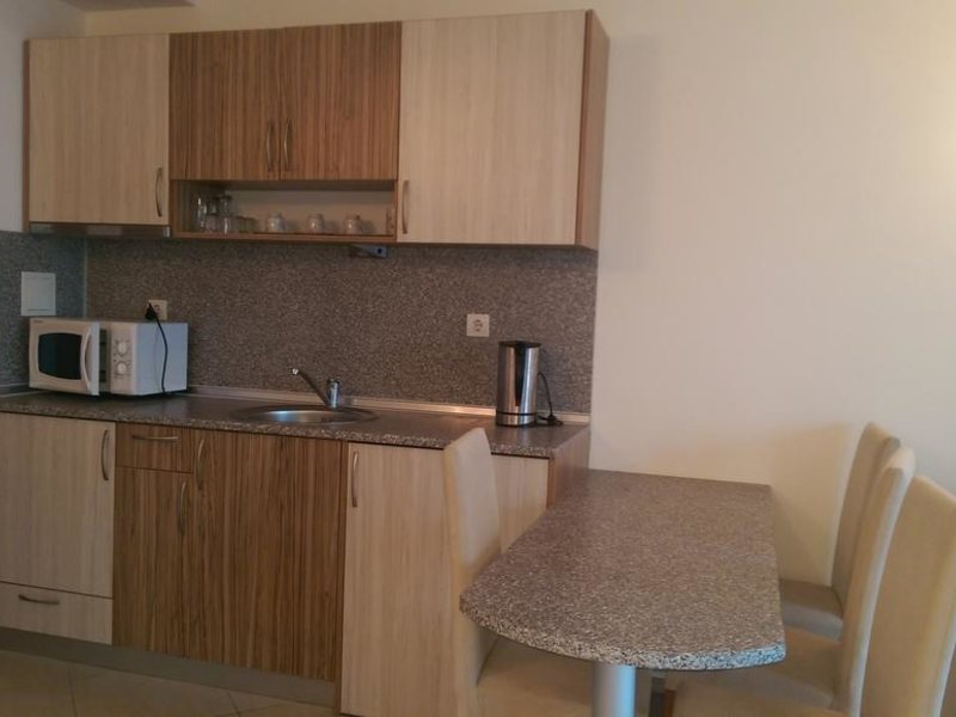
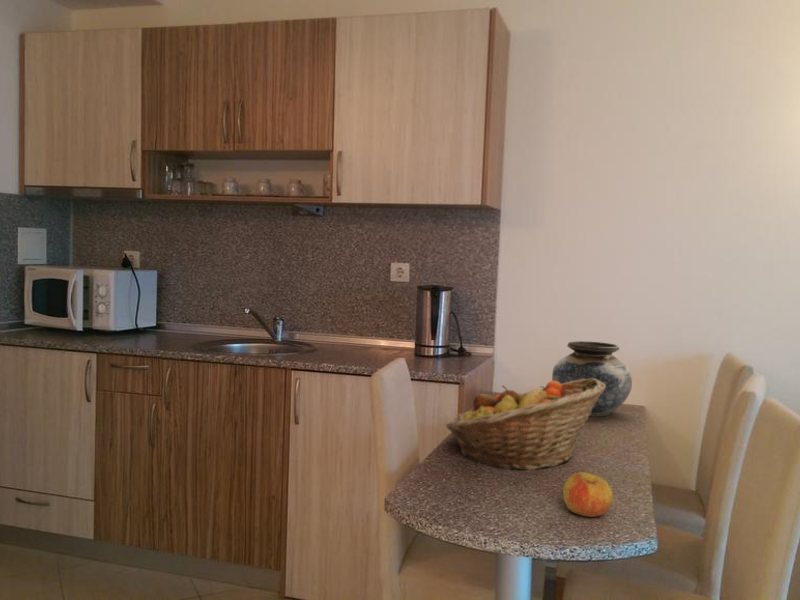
+ apple (587, 494)
+ fruit basket (526, 416)
+ vase (591, 377)
